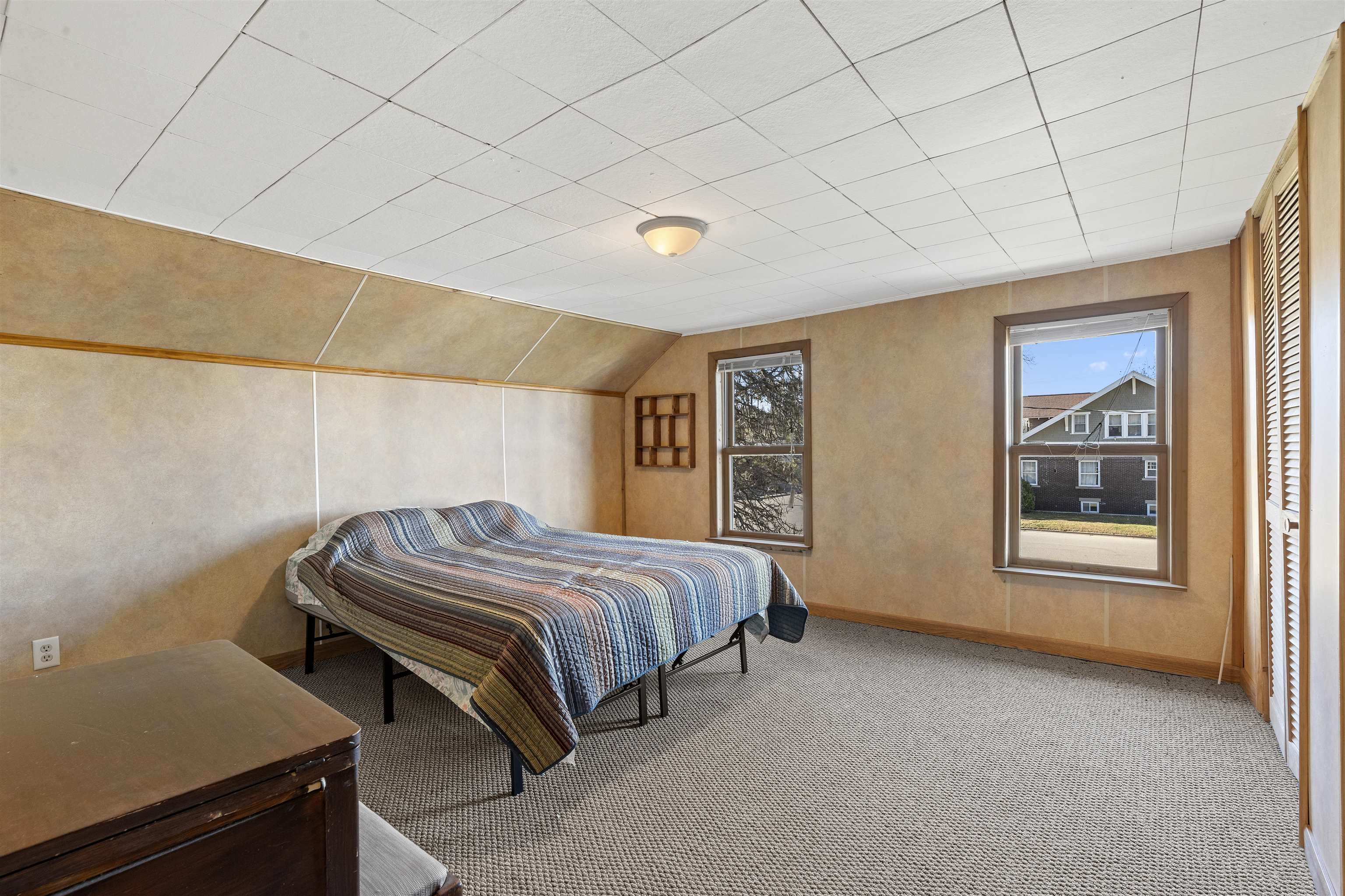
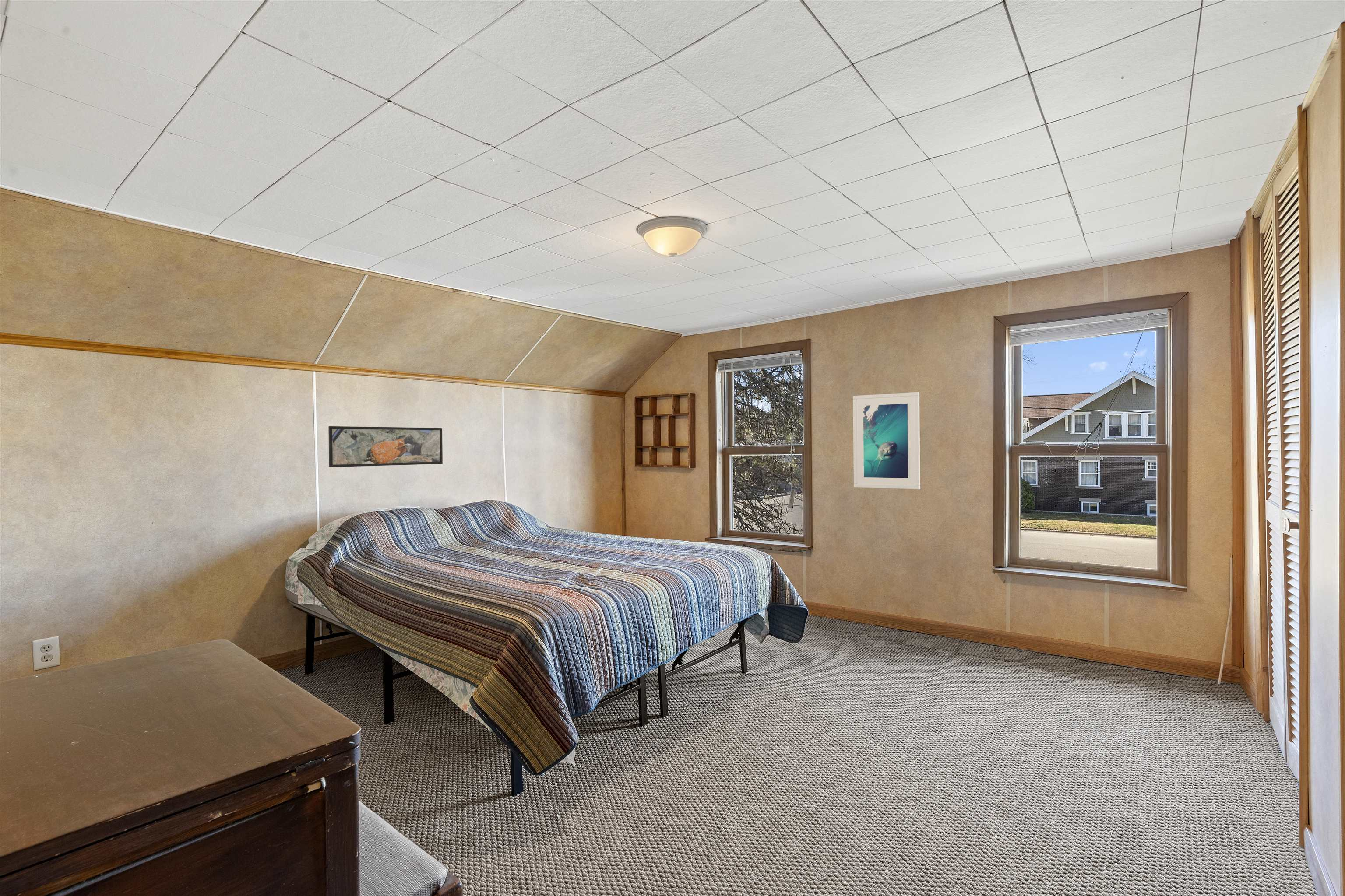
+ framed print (389, 446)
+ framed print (885, 441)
